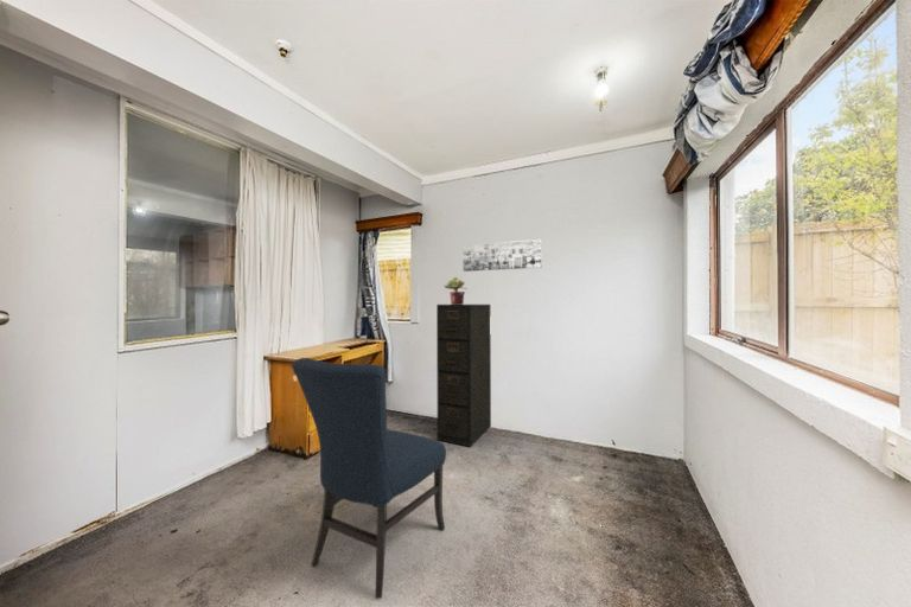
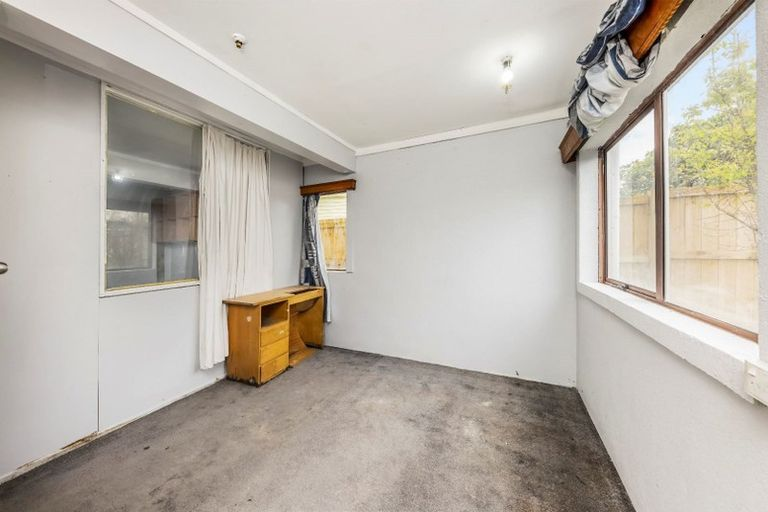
- filing cabinet (464, 369)
- chair (372, 452)
- wall art (501, 256)
- potted plant (454, 290)
